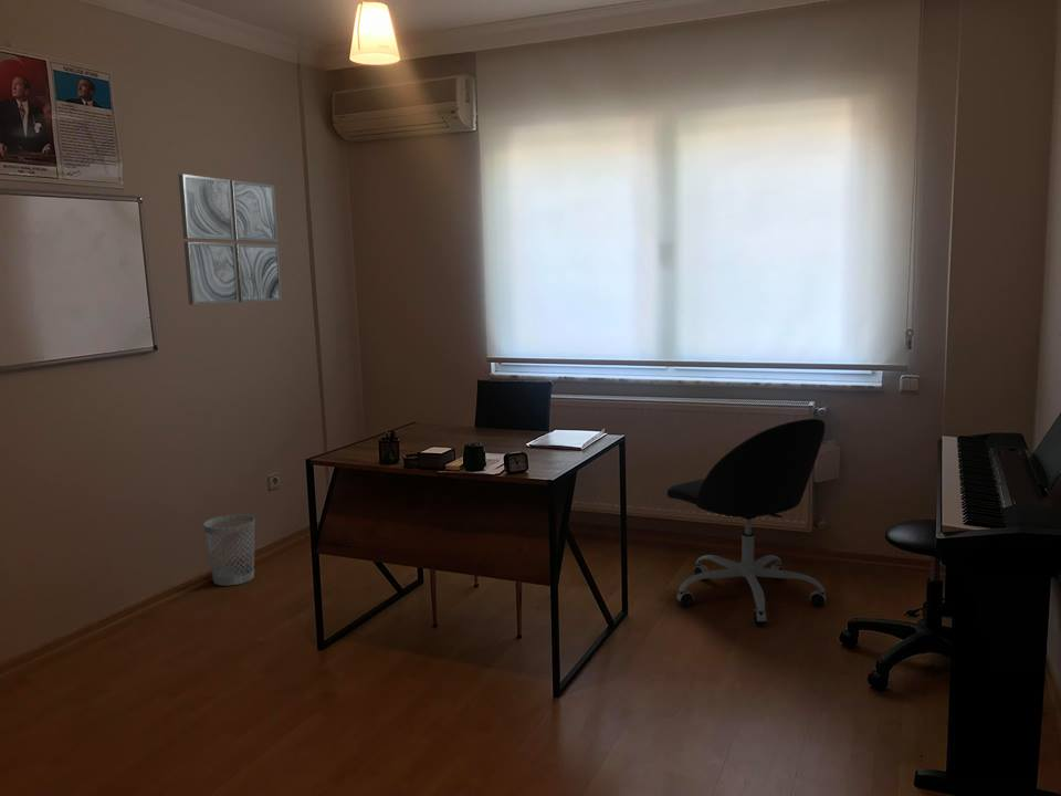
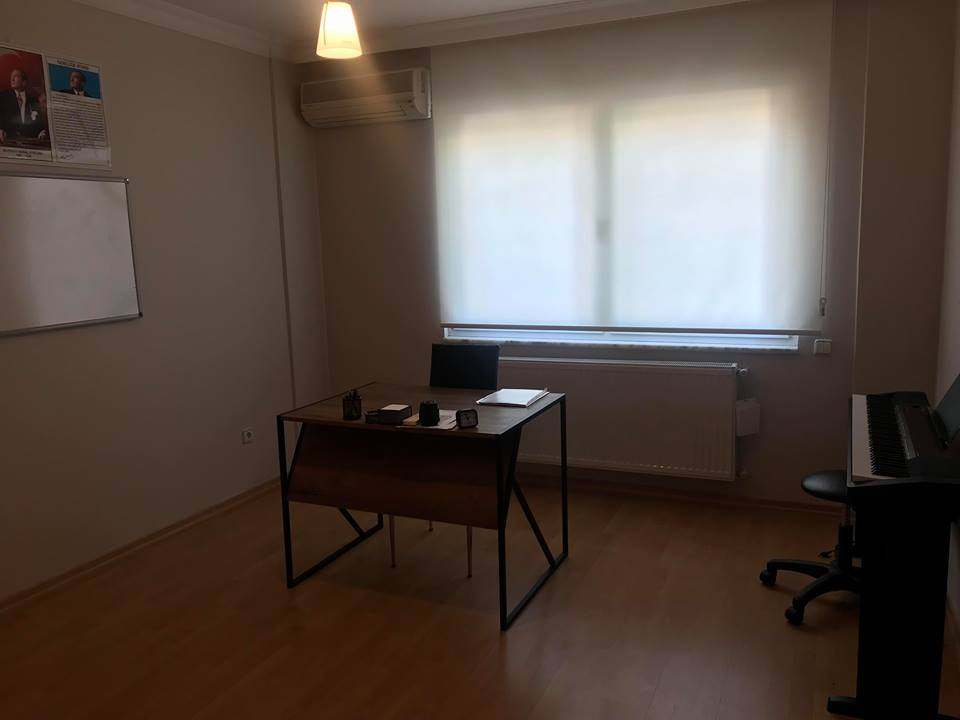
- wall art (233, 243)
- office chair (745, 504)
- wastebasket (231, 549)
